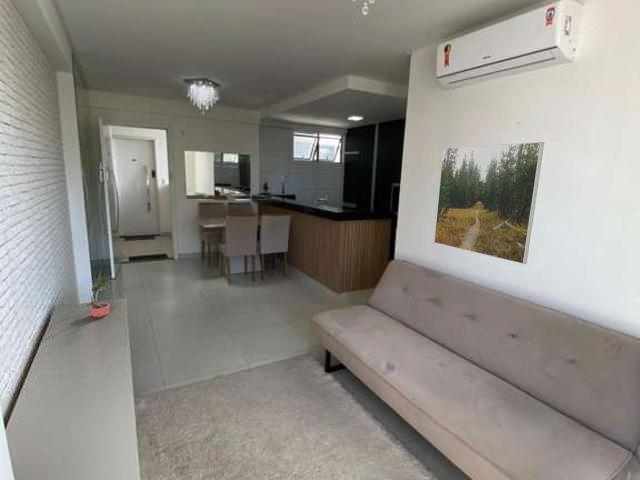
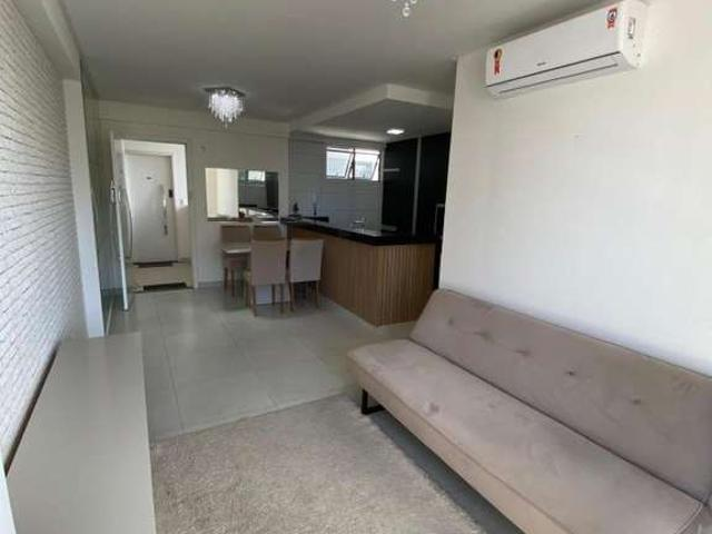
- potted plant (96, 291)
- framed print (480, 200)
